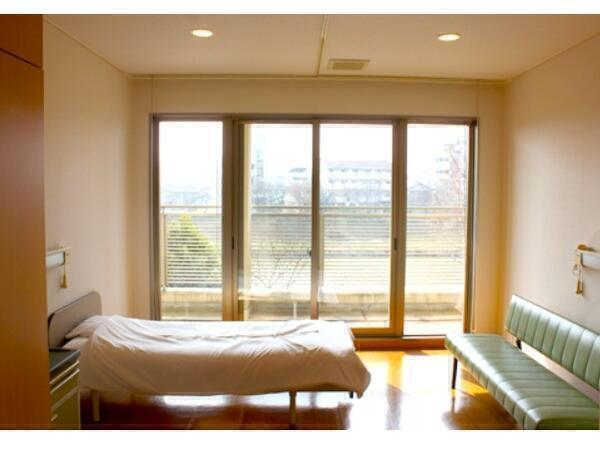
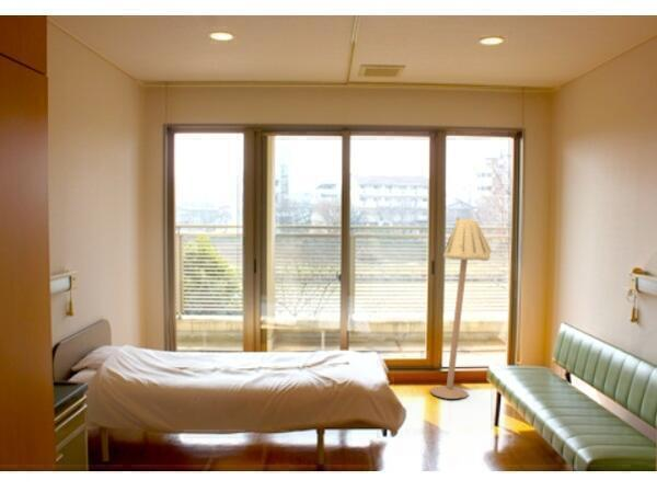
+ floor lamp (460, 306)
